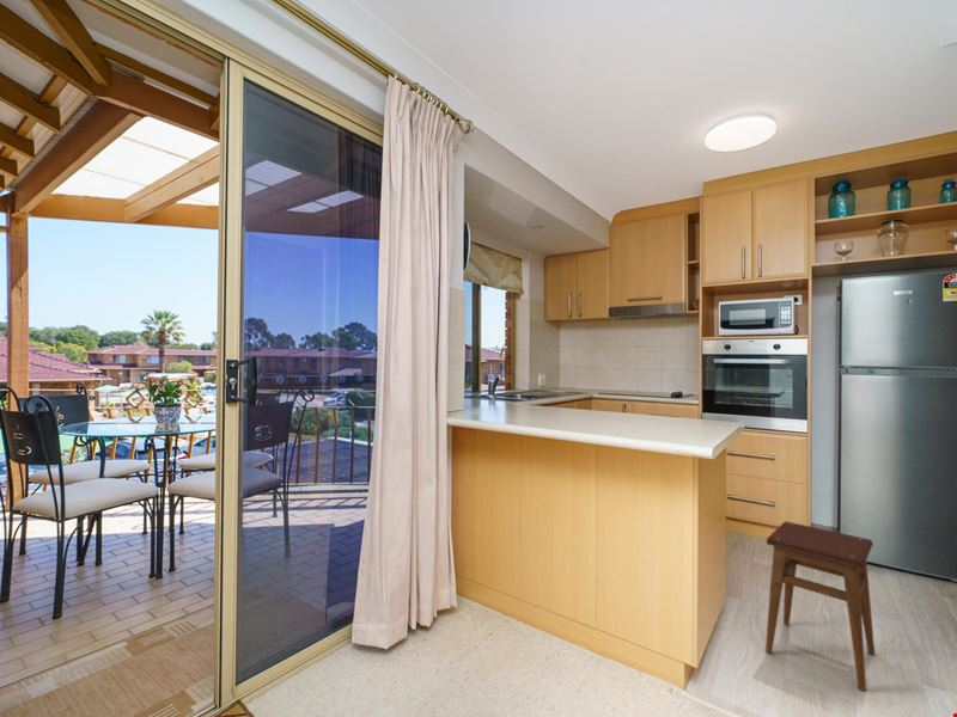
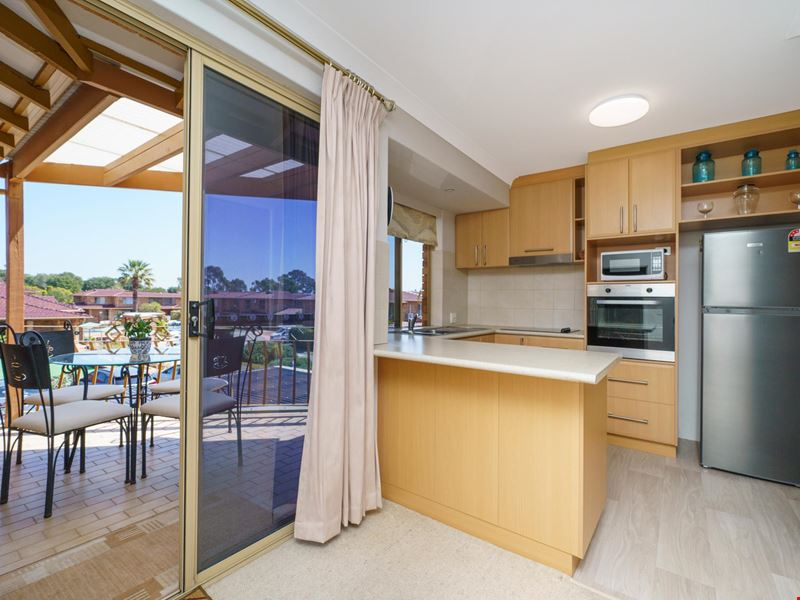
- stool (819, 593)
